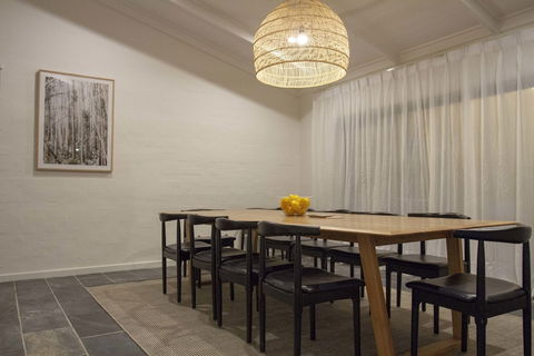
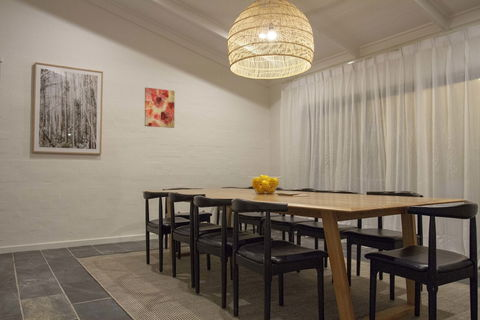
+ wall art (159, 108)
